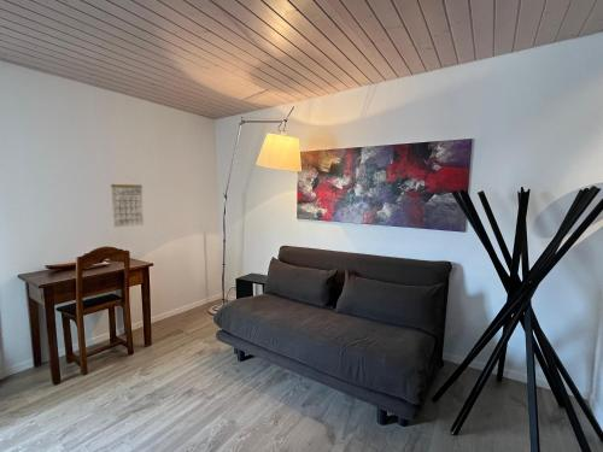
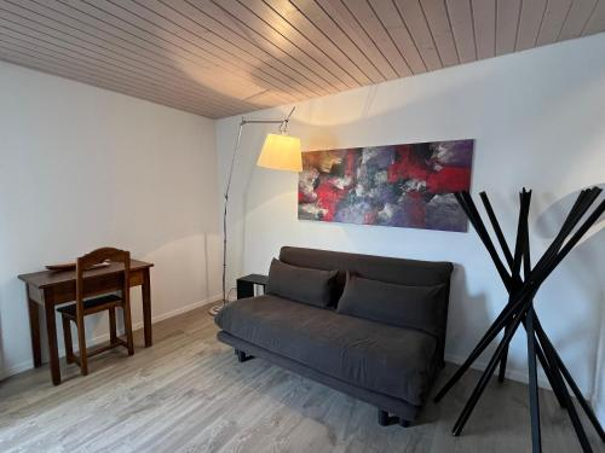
- calendar (128, 200)
